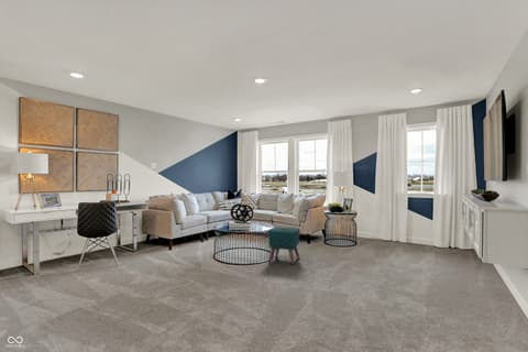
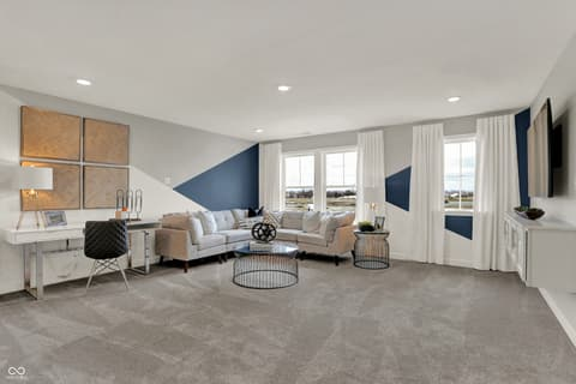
- ottoman (284, 244)
